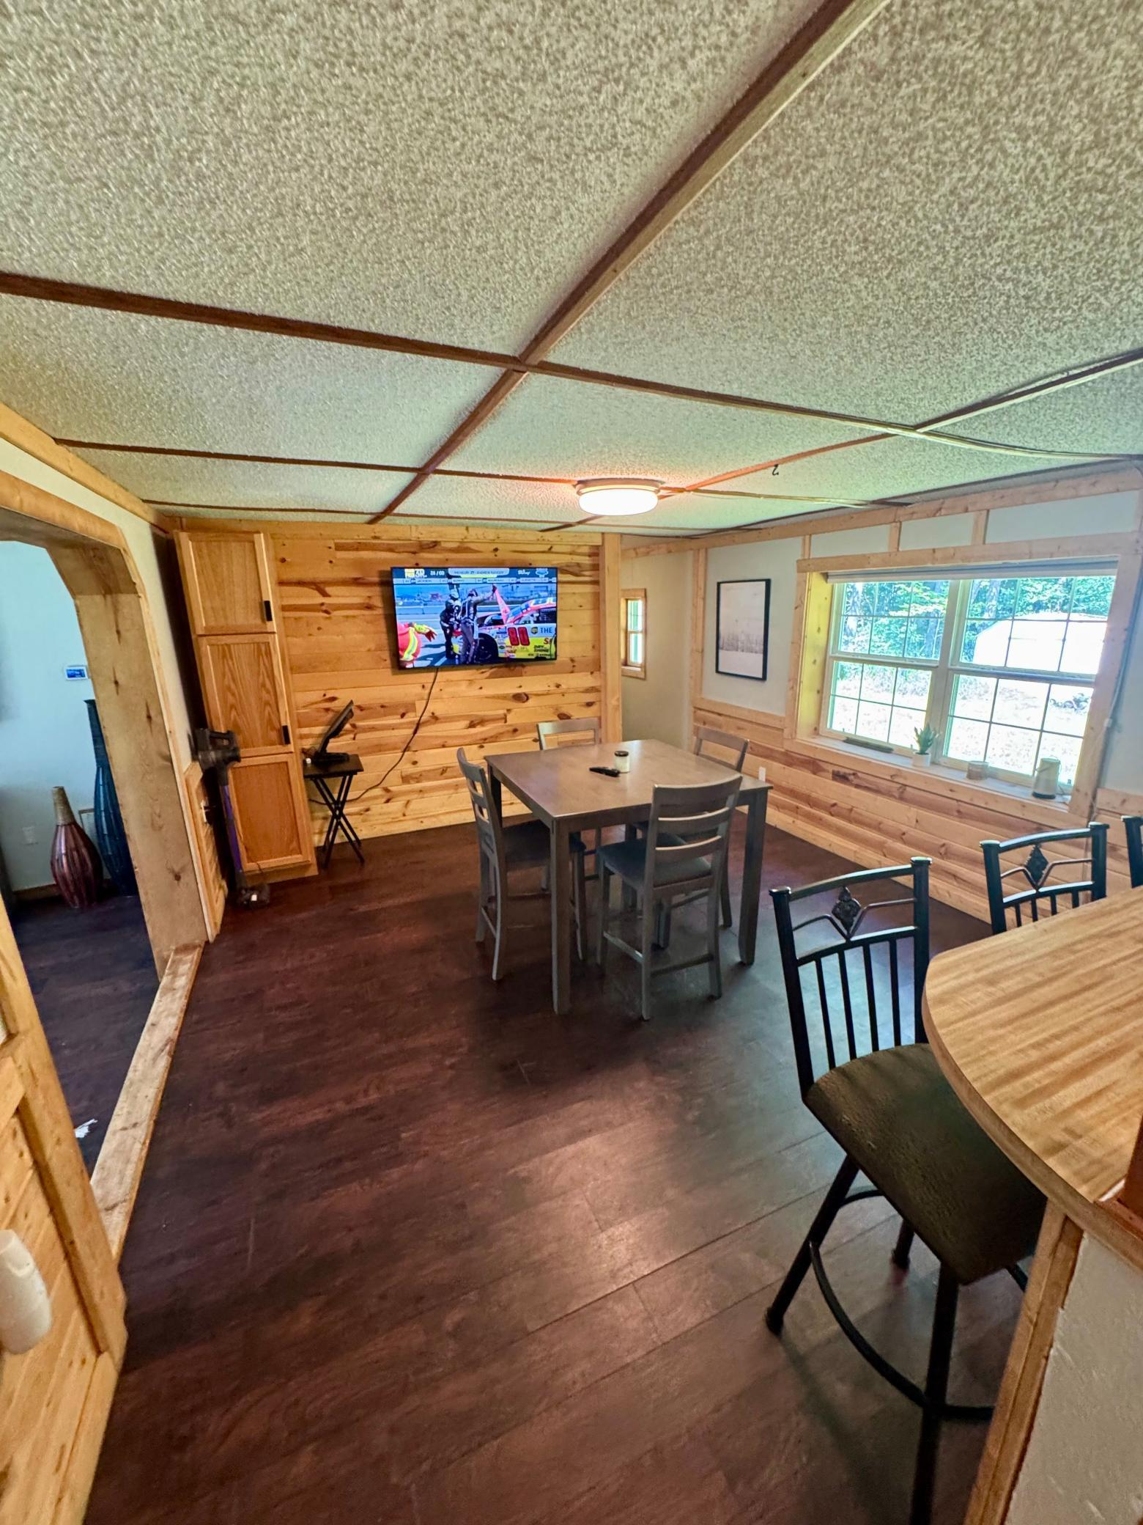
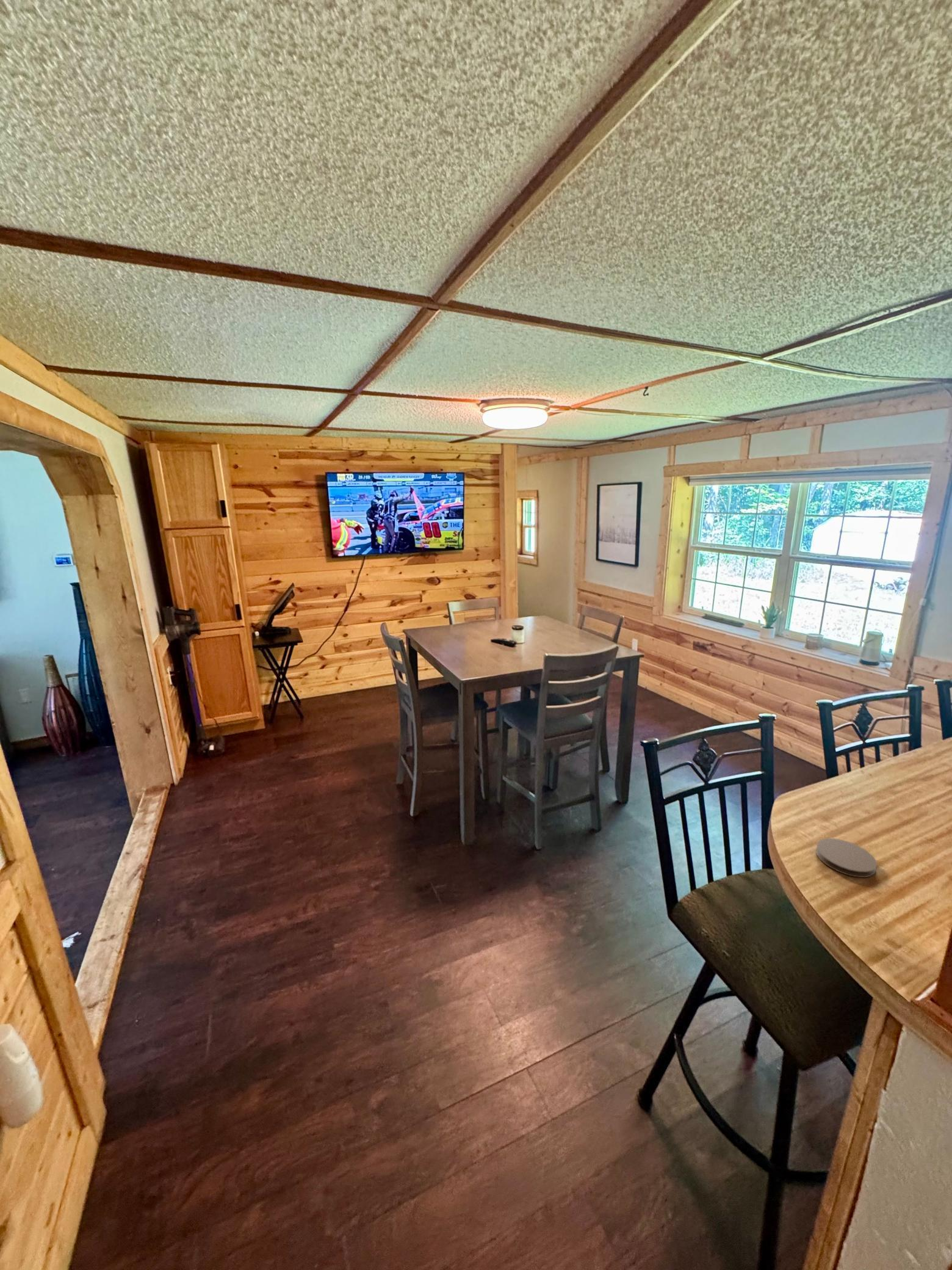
+ coaster (845, 857)
